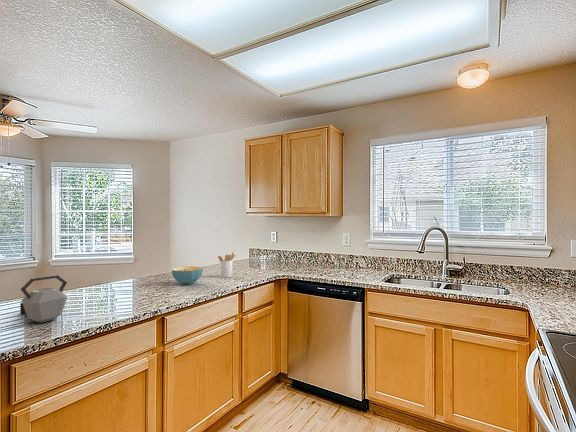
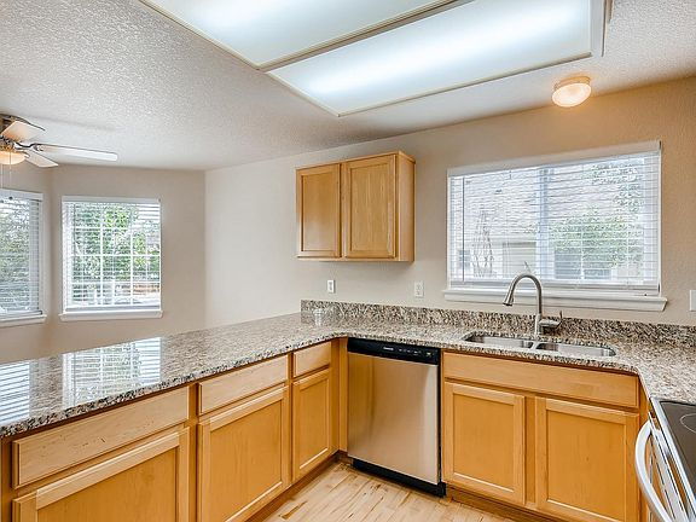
- kettle (37, 295)
- utensil holder (227, 264)
- cereal bowl (187, 276)
